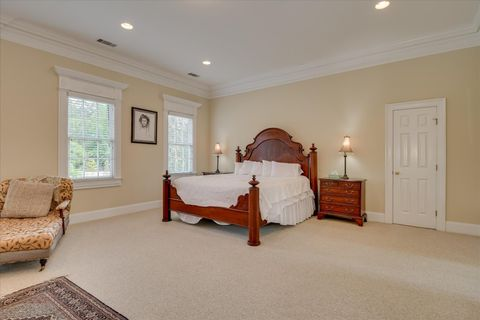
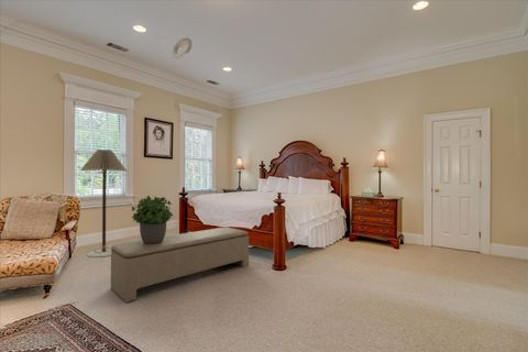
+ floor lamp (103, 201)
+ bench (187, 255)
+ potted plant (152, 218)
+ ceiling light (182, 47)
